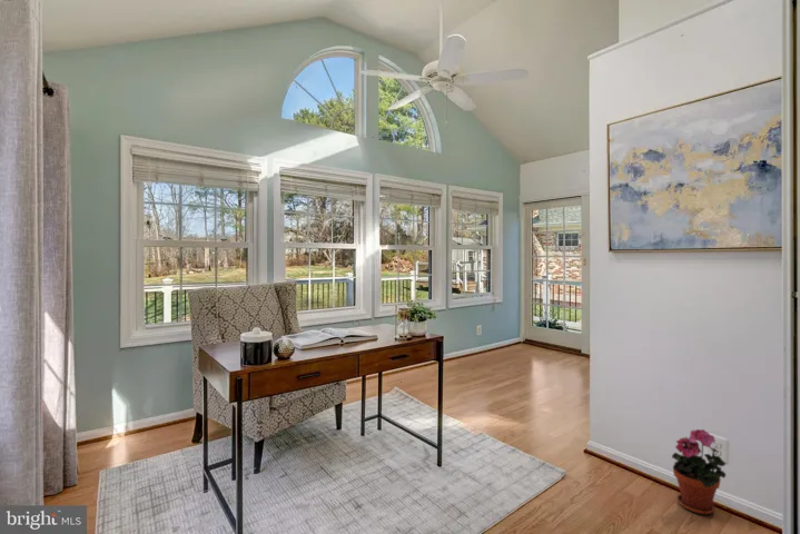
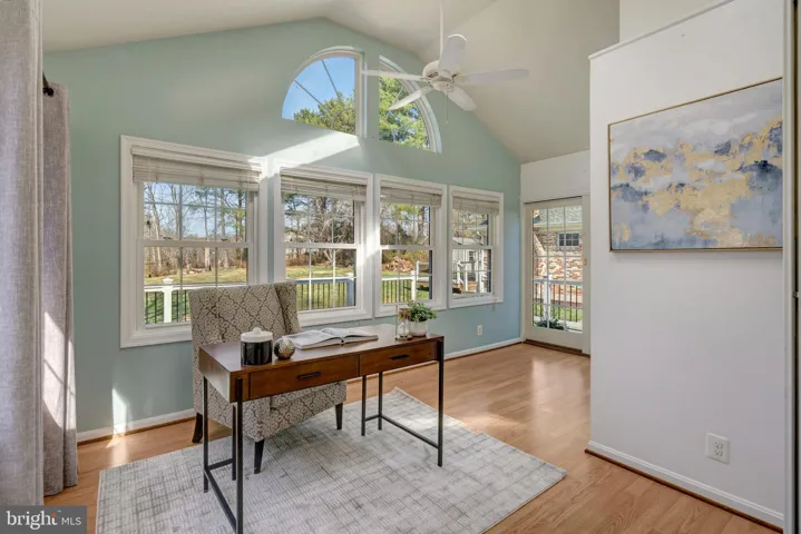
- potted plant (697, 466)
